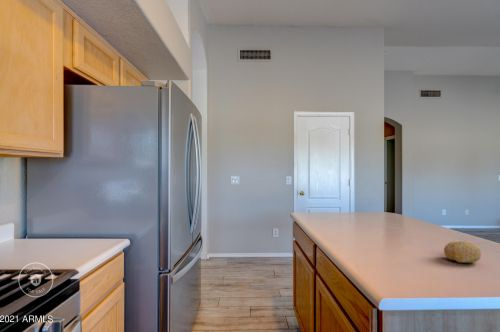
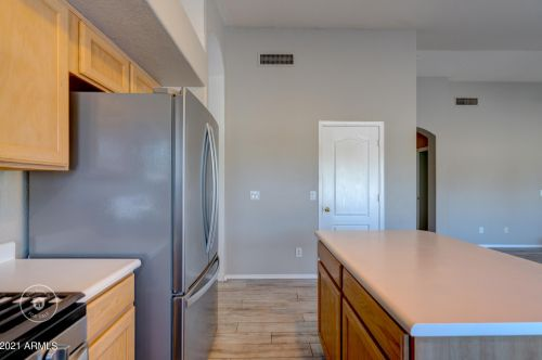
- fruit (462, 251)
